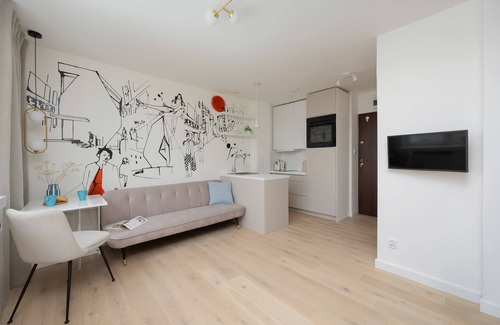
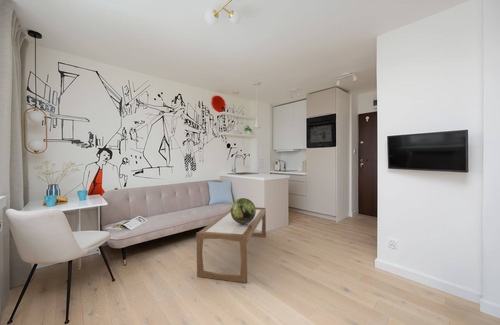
+ decorative sphere (243, 210)
+ coffee table (238, 235)
